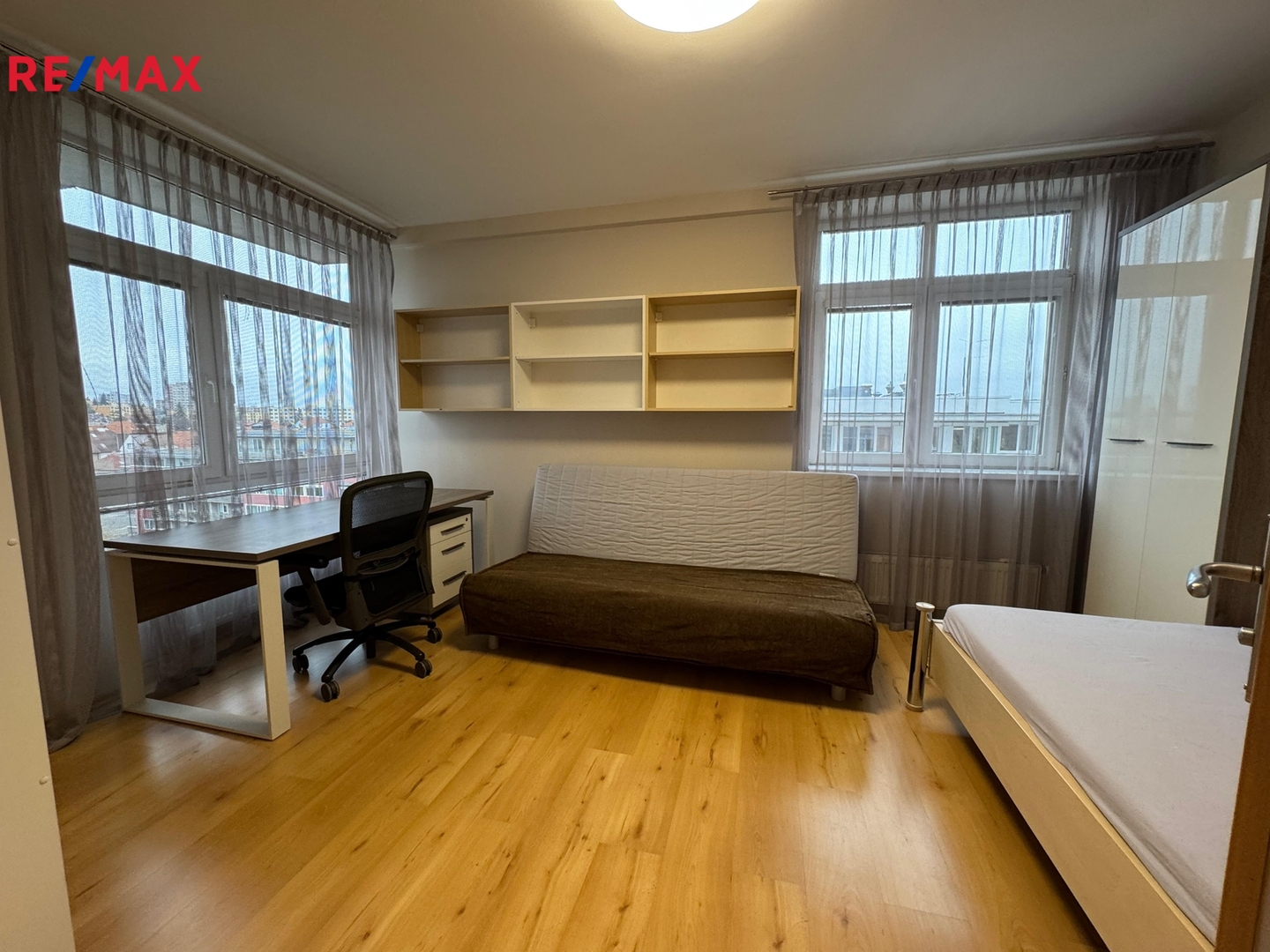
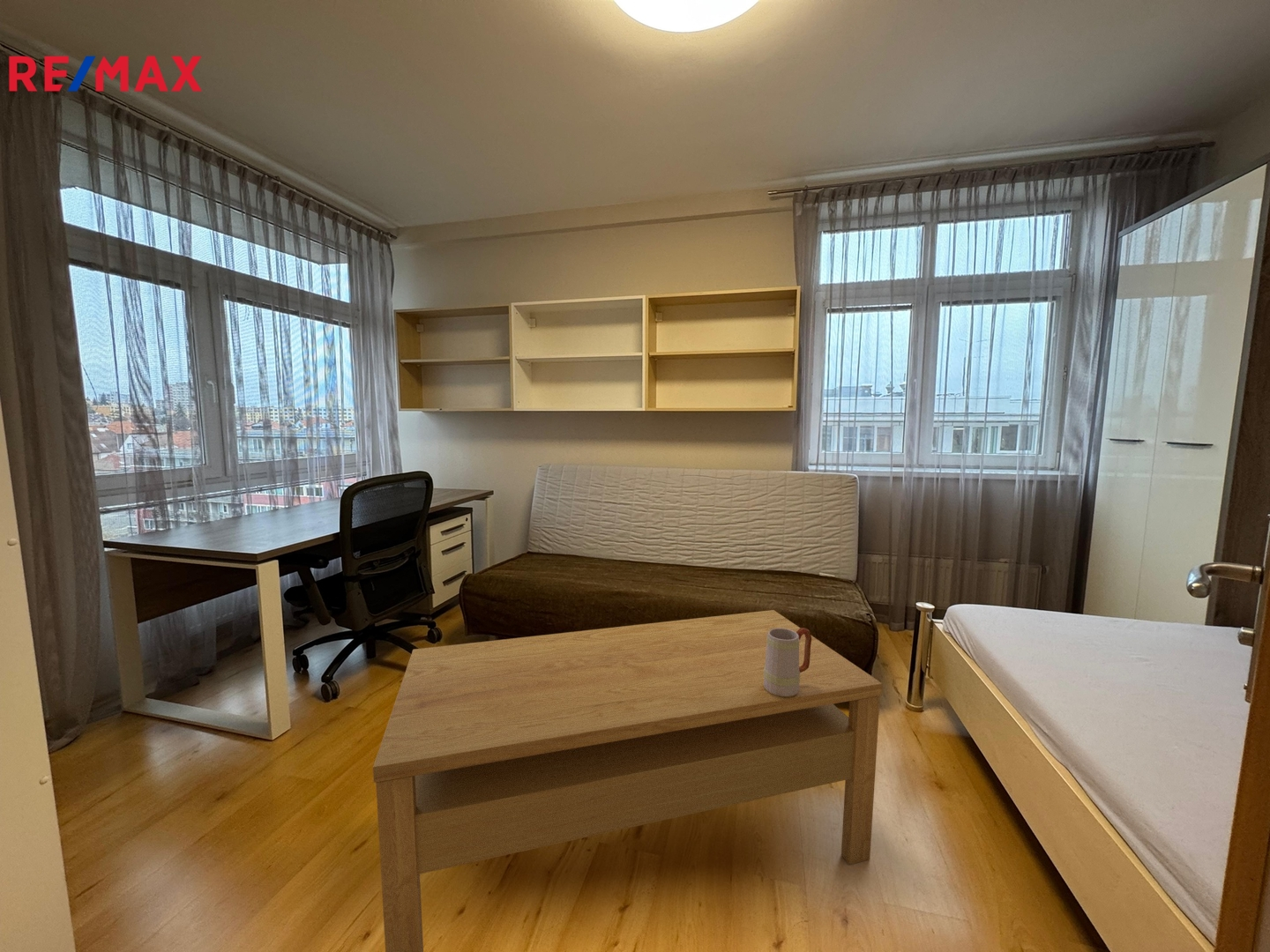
+ mug (788, 658)
+ coffee table (631, 749)
